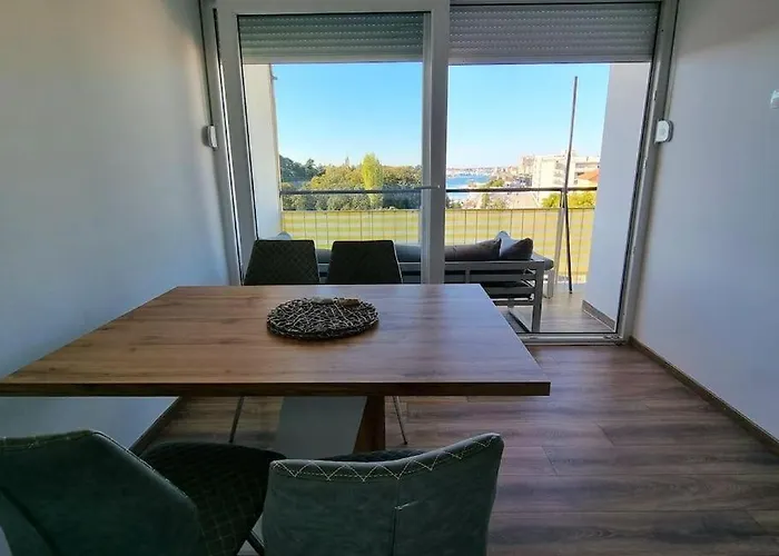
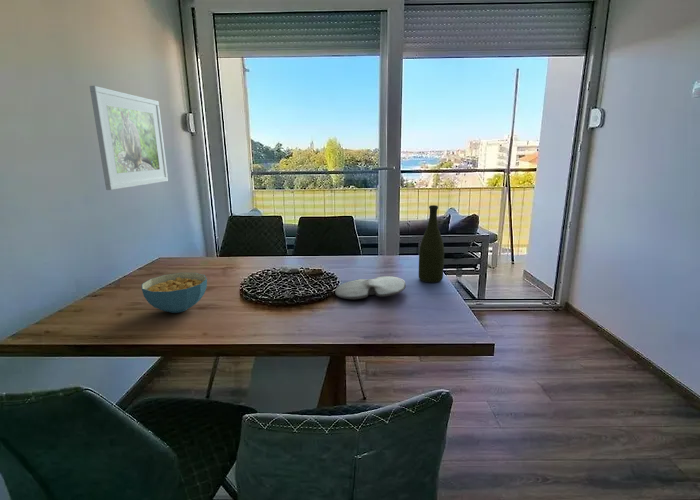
+ cereal bowl (176, 295)
+ bottle (432, 243)
+ paint palette (370, 287)
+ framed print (135, 141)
